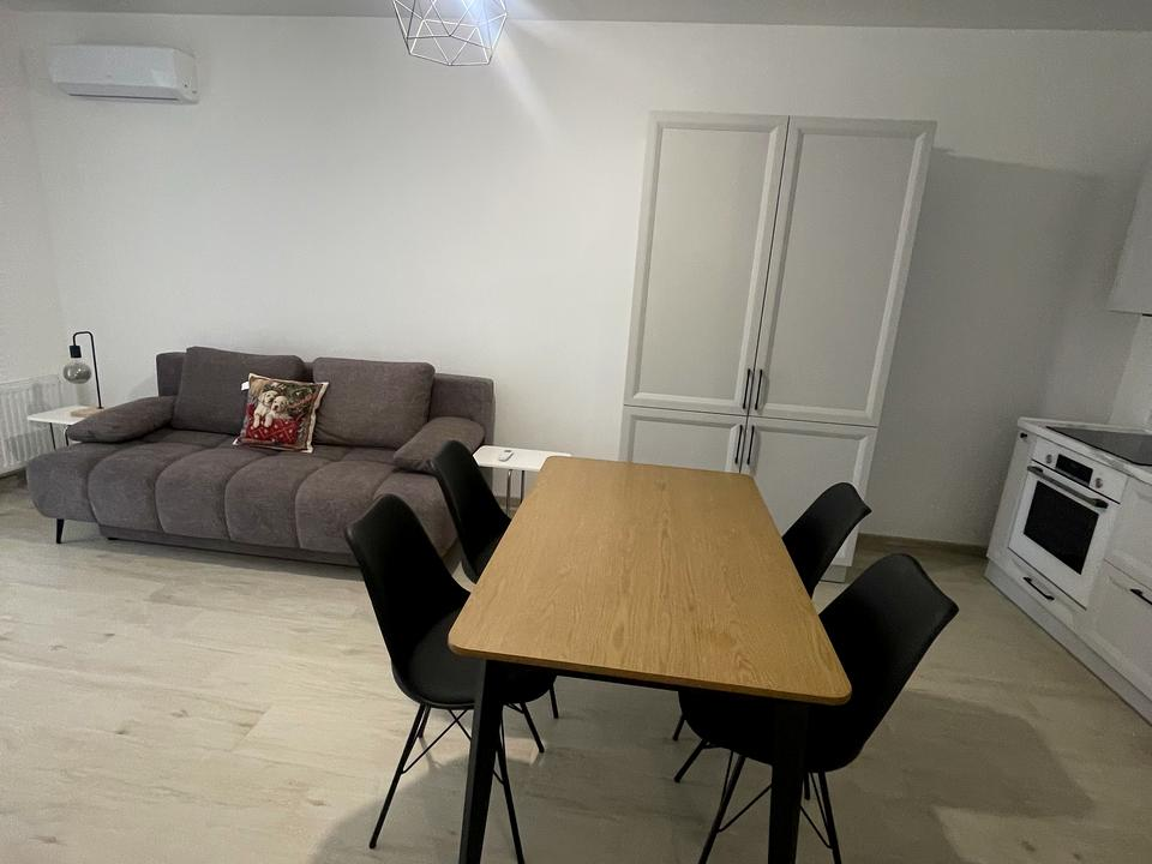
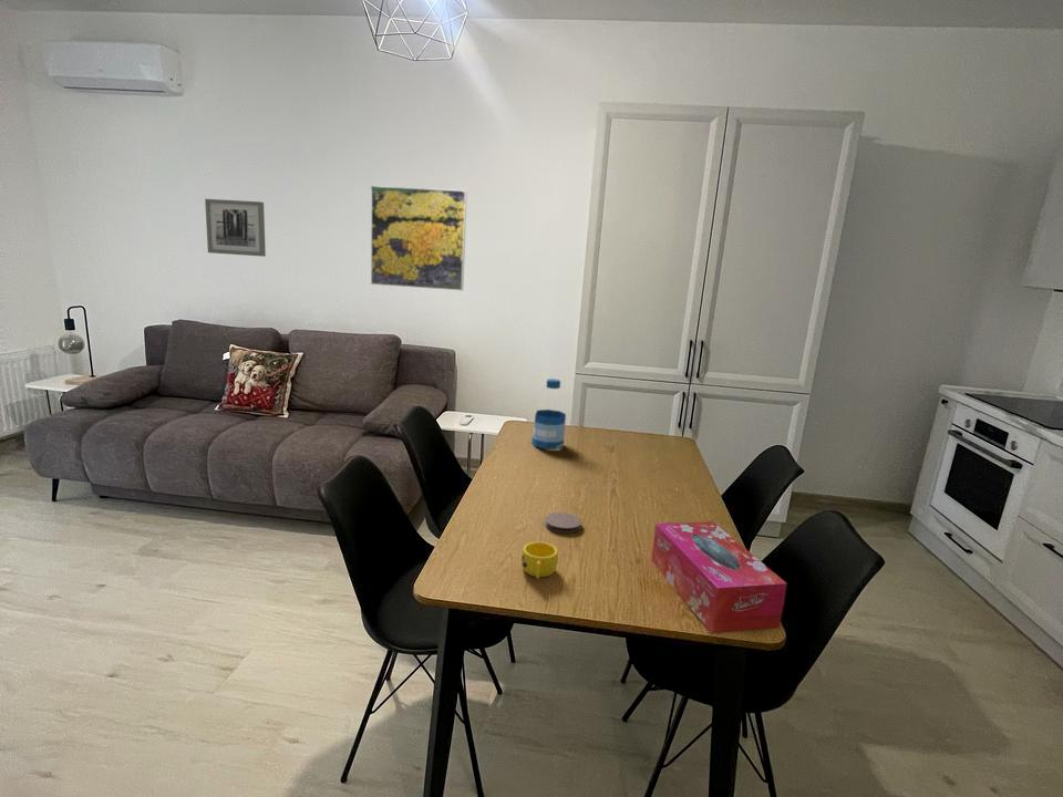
+ cup (539, 562)
+ tissue box (712, 571)
+ bottle (549, 412)
+ coaster (563, 521)
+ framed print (417, 238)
+ wall art (235, 227)
